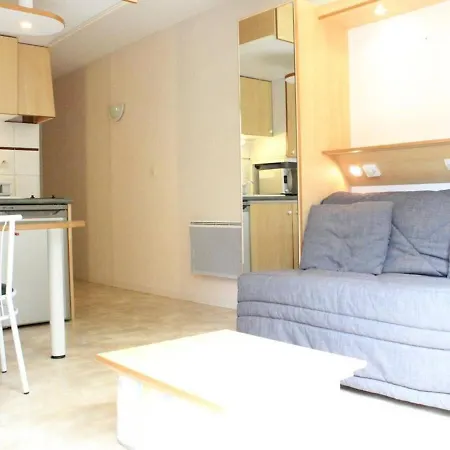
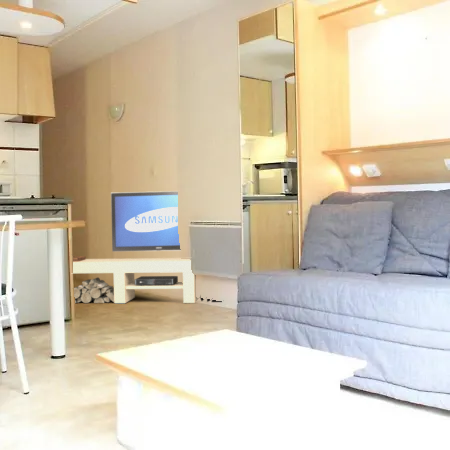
+ tv stand (157, 245)
